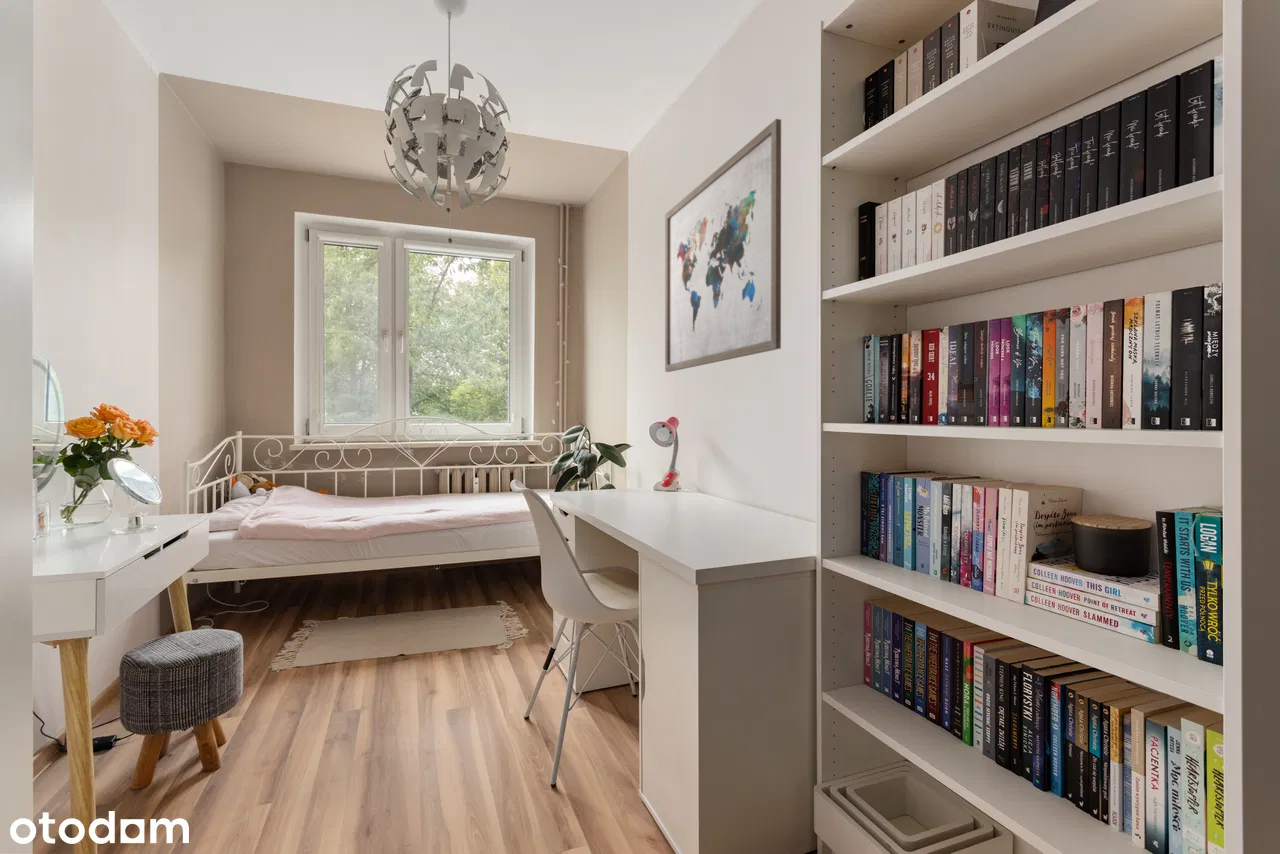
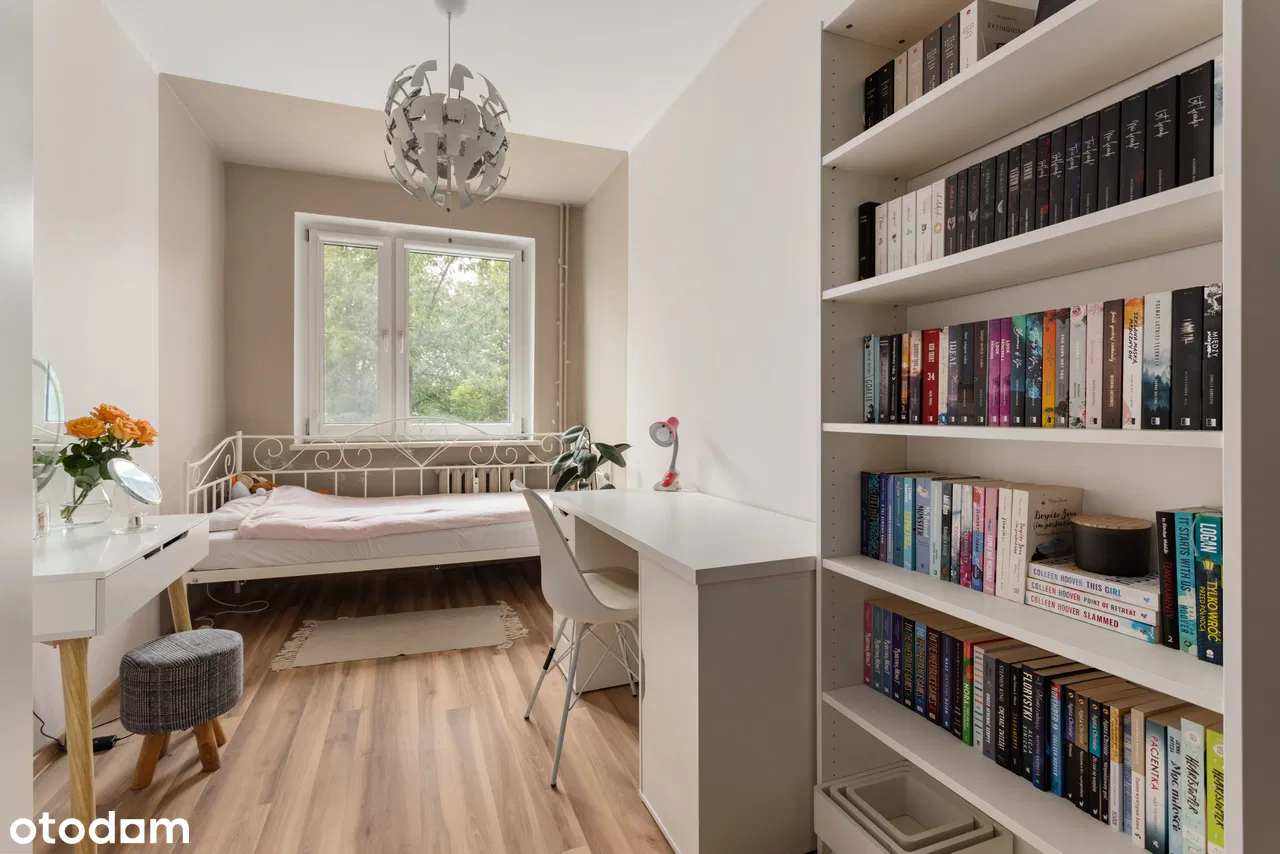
- wall art (712, 269)
